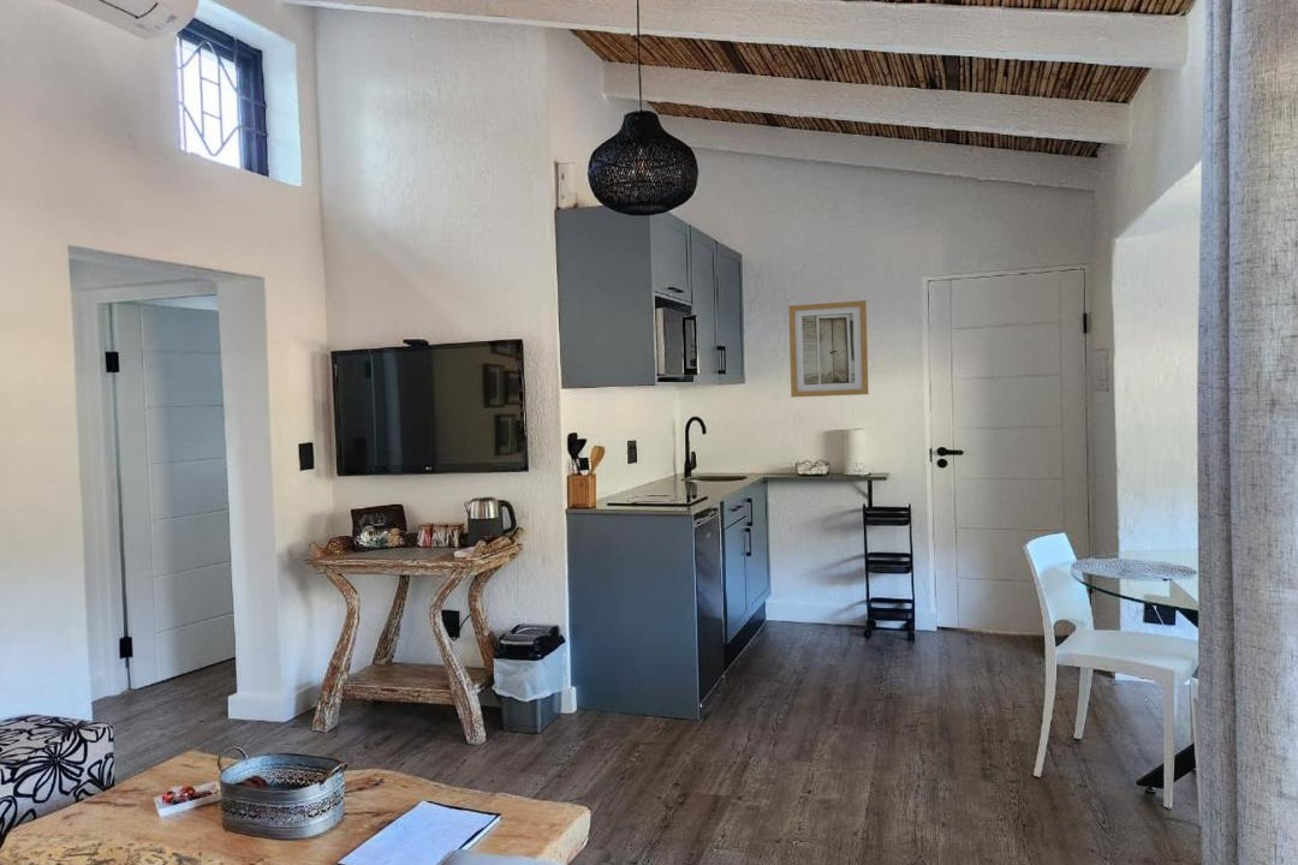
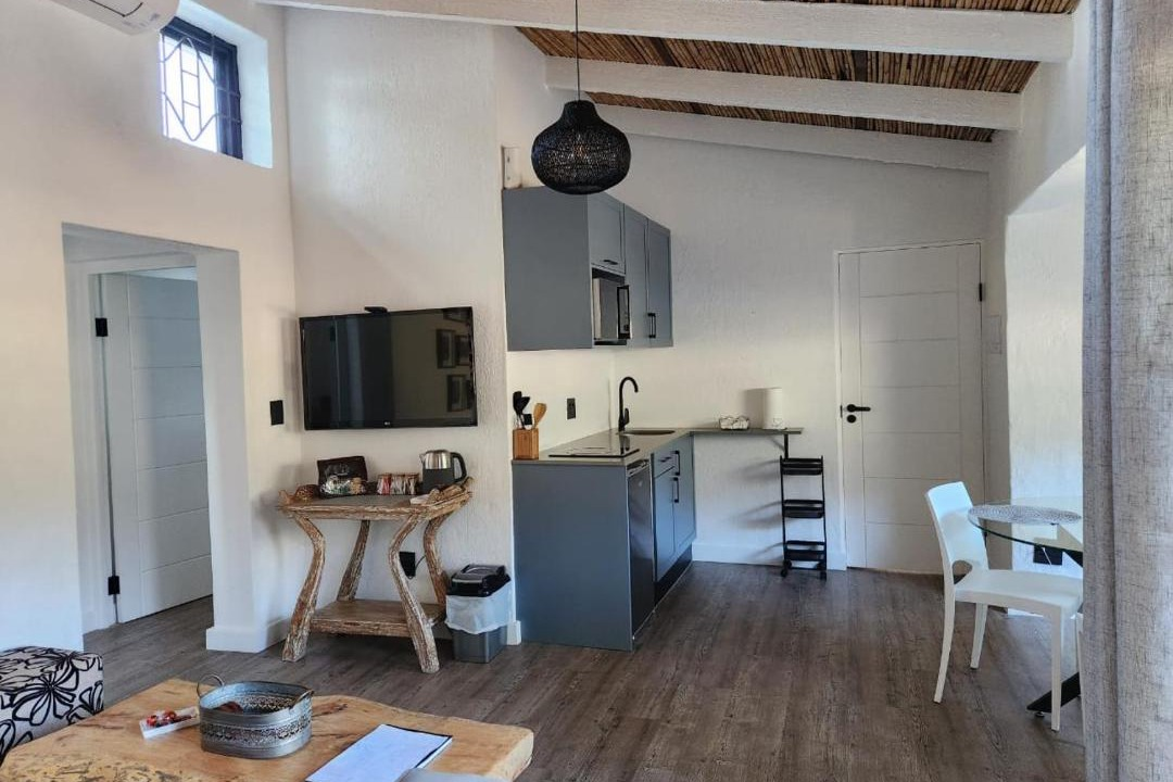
- wall art (828, 350)
